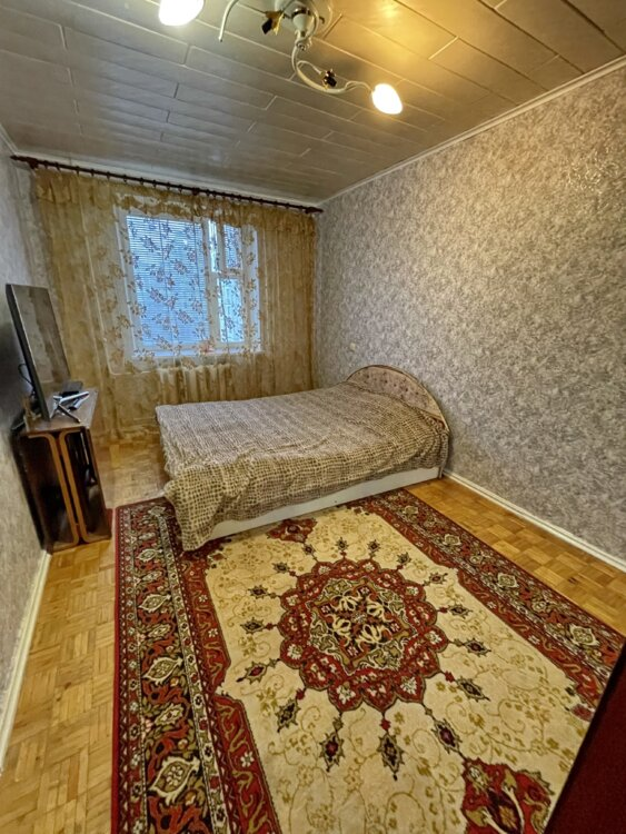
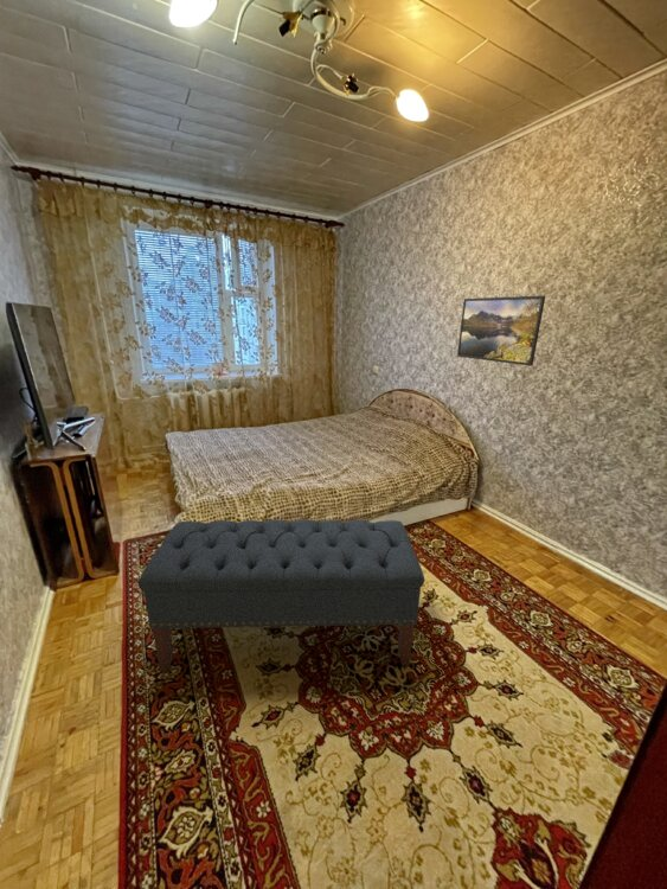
+ bench (288, 588)
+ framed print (495, 330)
